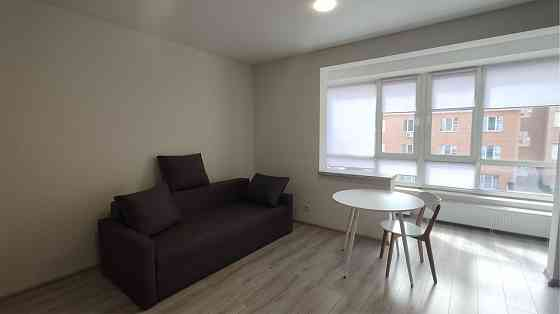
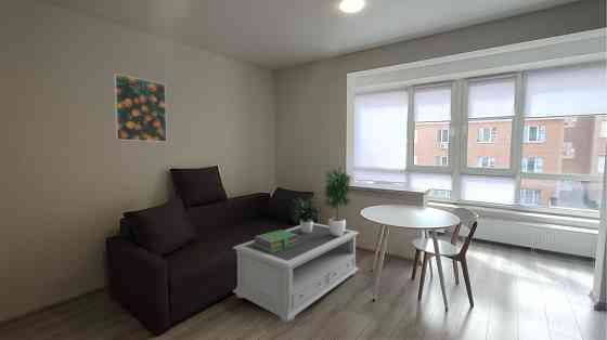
+ potted plant (324, 201)
+ stack of books (276, 239)
+ coffee table (301, 261)
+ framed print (142, 109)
